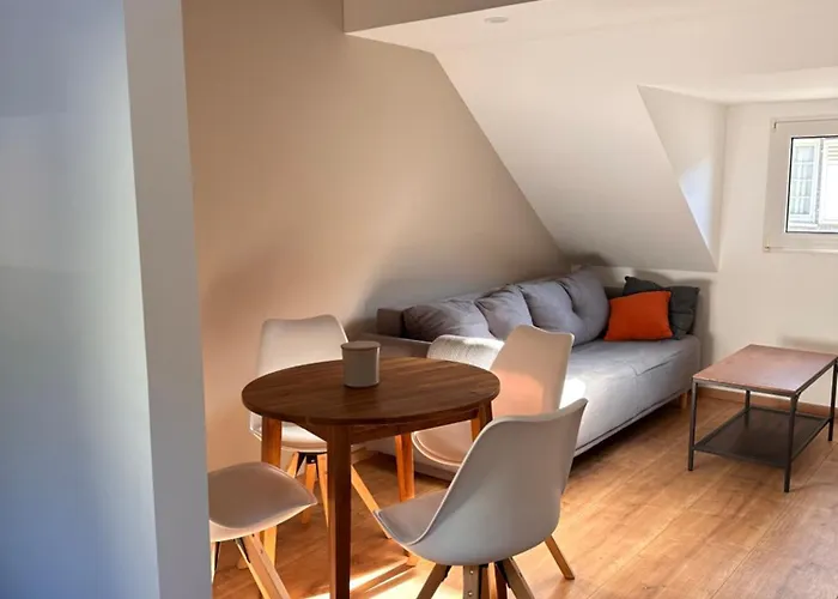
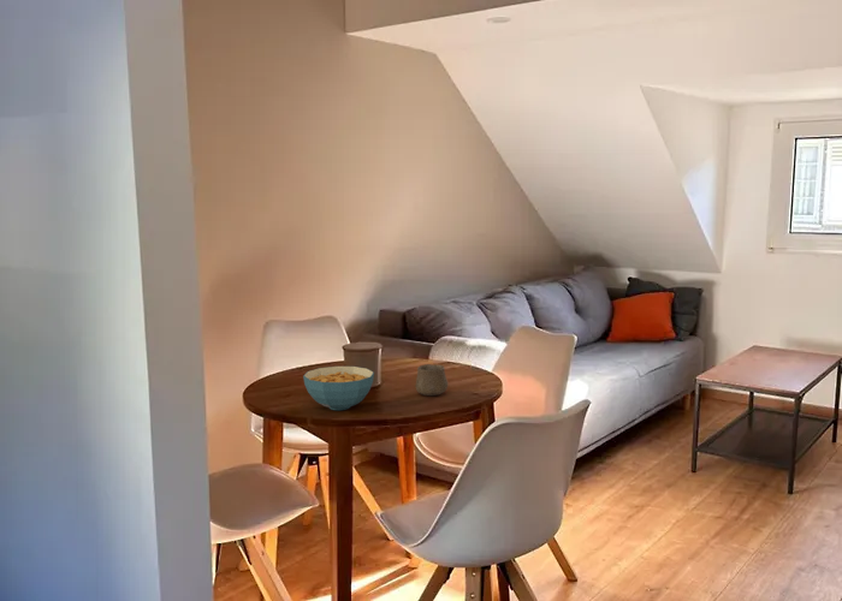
+ cup (431, 380)
+ cereal bowl (339, 391)
